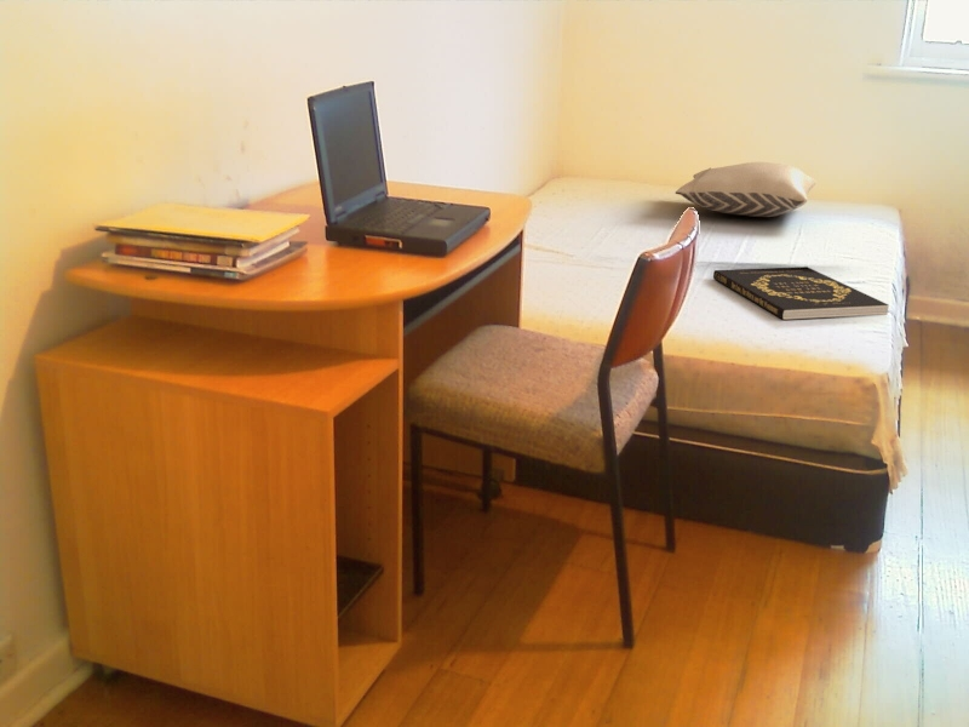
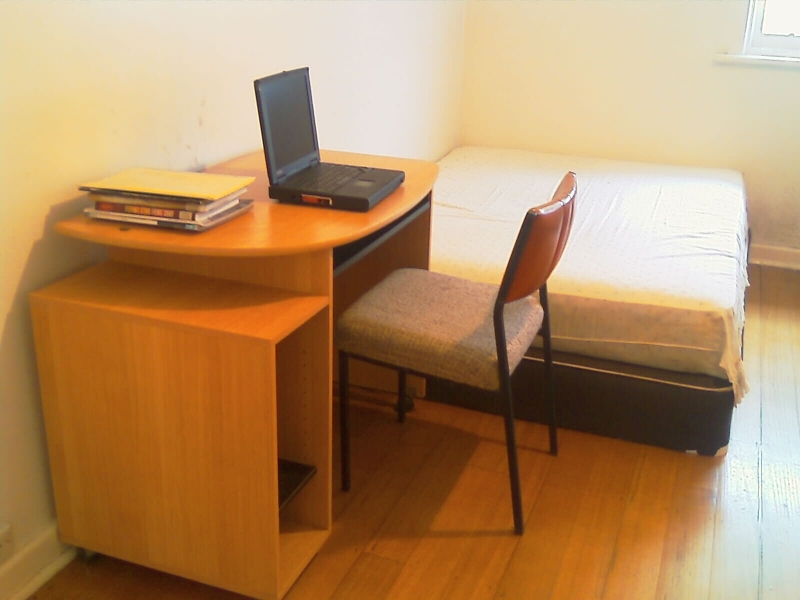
- pillow (746, 188)
- book (795, 291)
